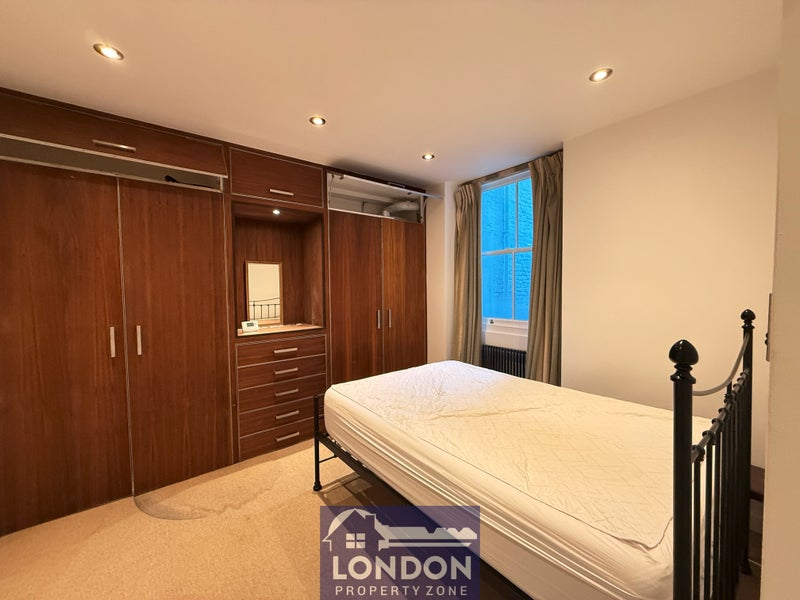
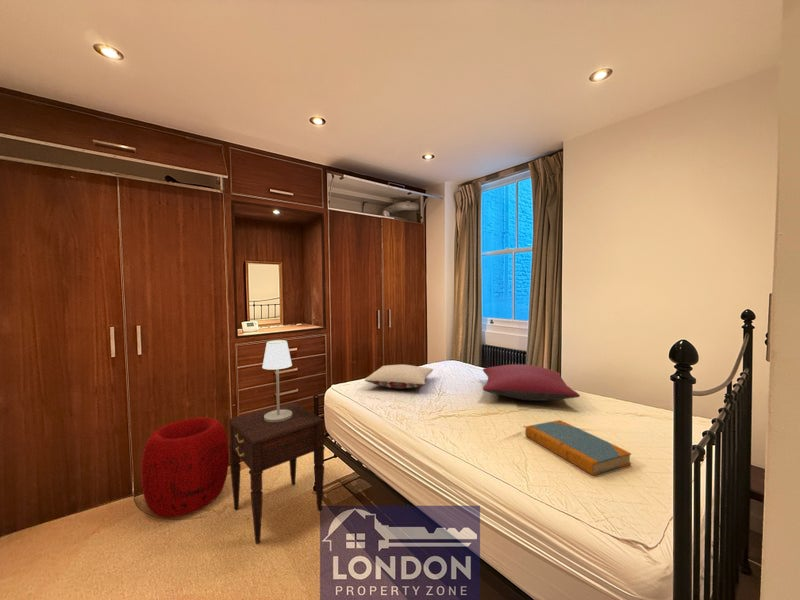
+ pillow (401, 374)
+ pouf (187, 463)
+ nightstand (276, 464)
+ book (573, 443)
+ table lamp (277, 378)
+ pillow (524, 380)
